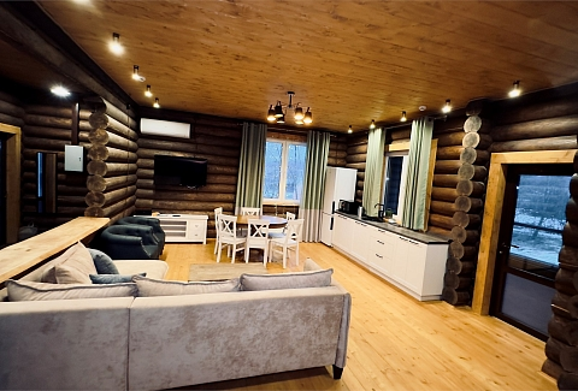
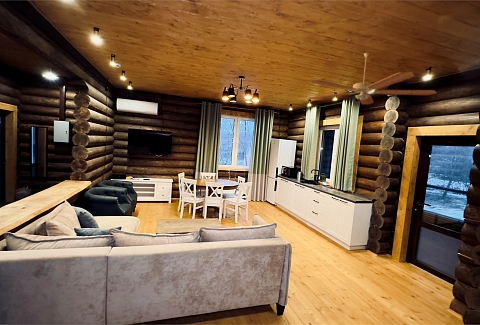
+ ceiling fan (364, 77)
